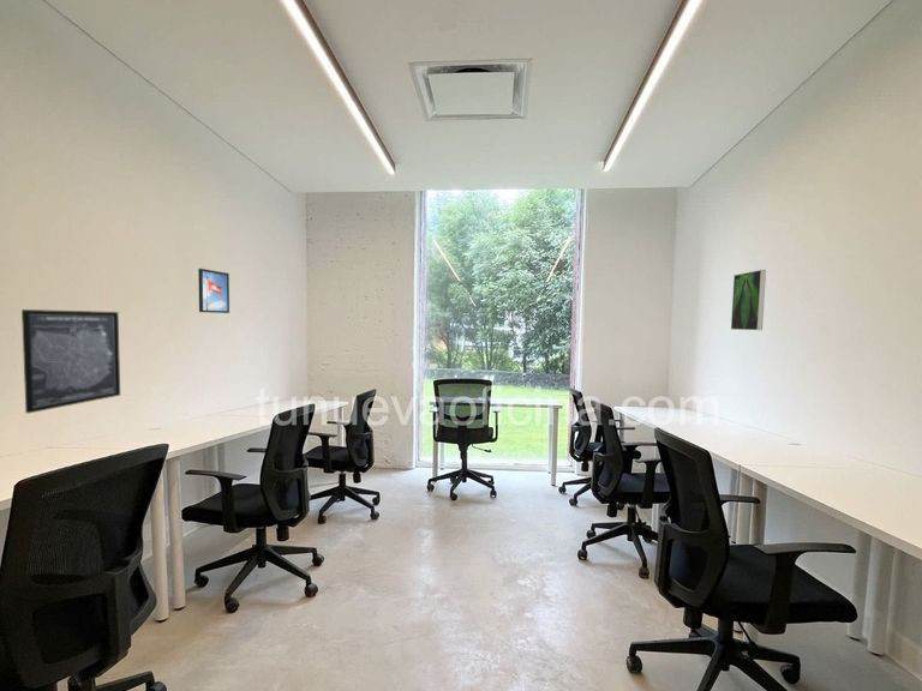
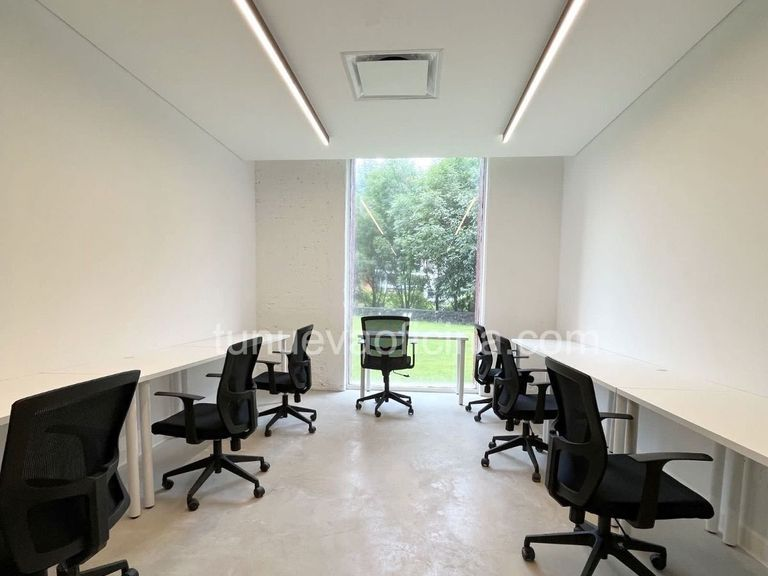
- wall art (76, 356)
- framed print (214, 292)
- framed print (747, 301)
